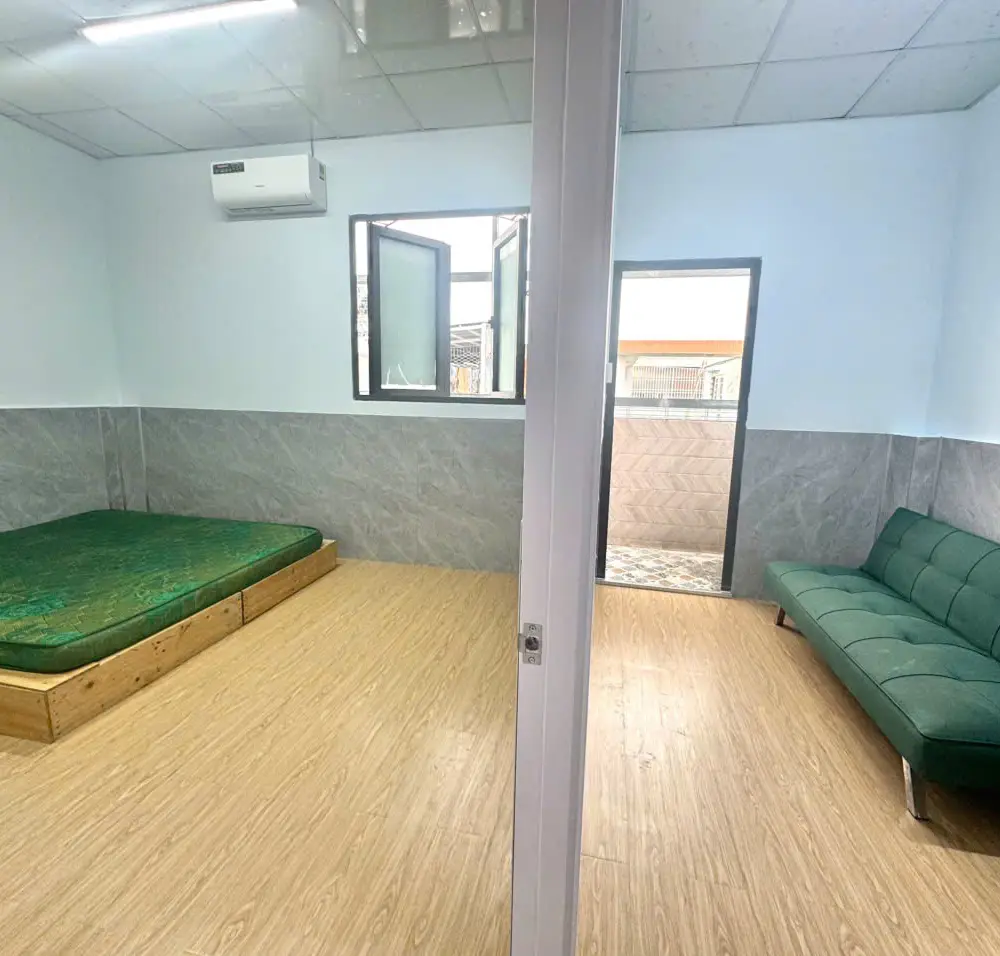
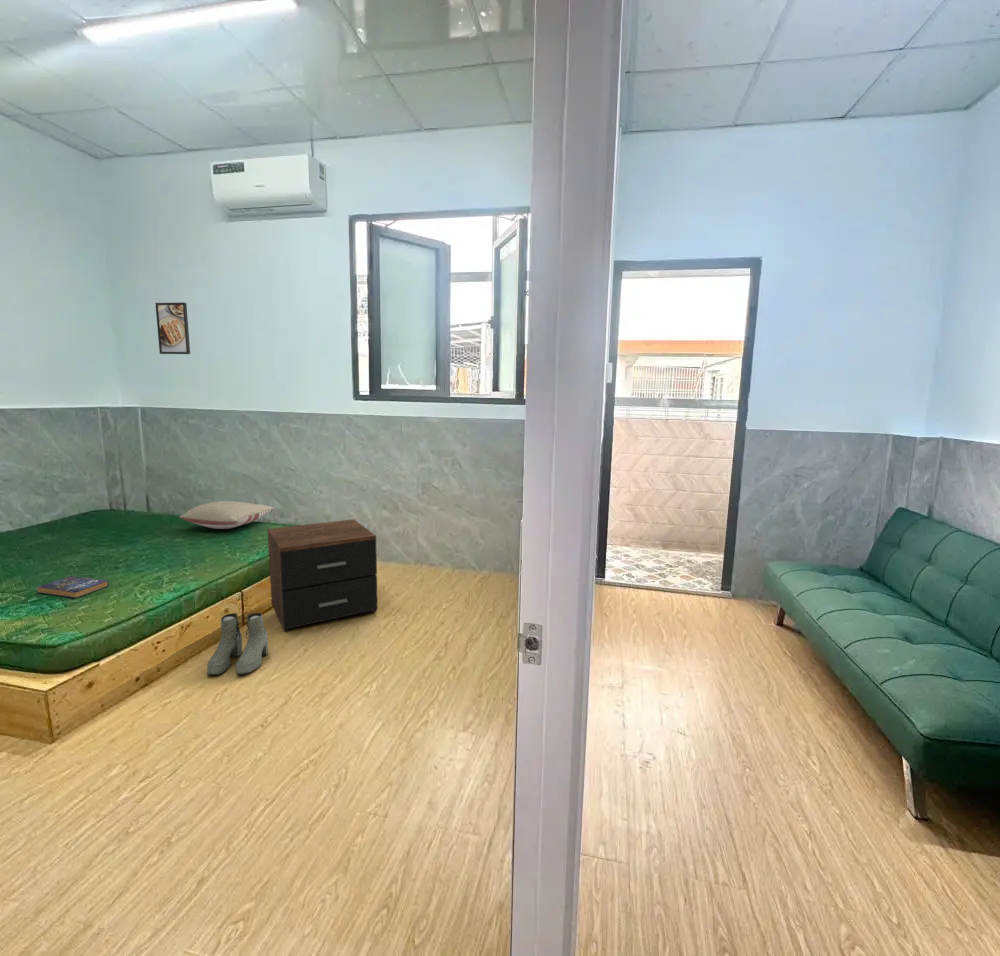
+ pillow (229, 513)
+ nightstand (322, 570)
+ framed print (172, 328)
+ book (73, 586)
+ boots (238, 641)
